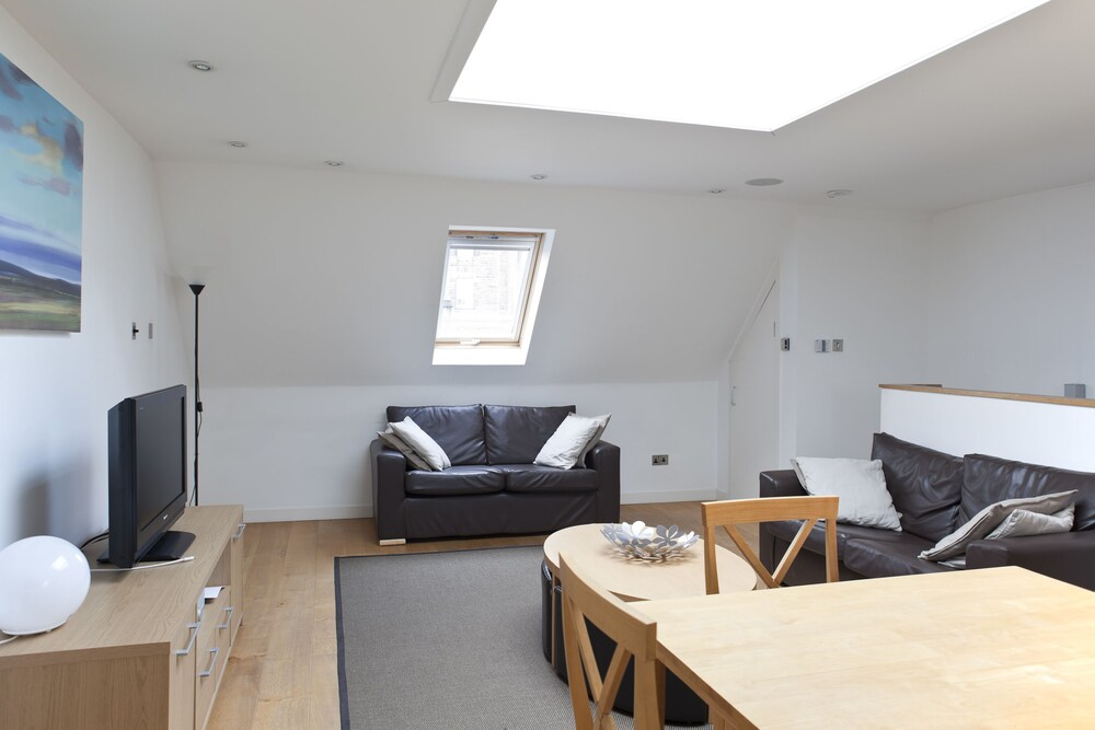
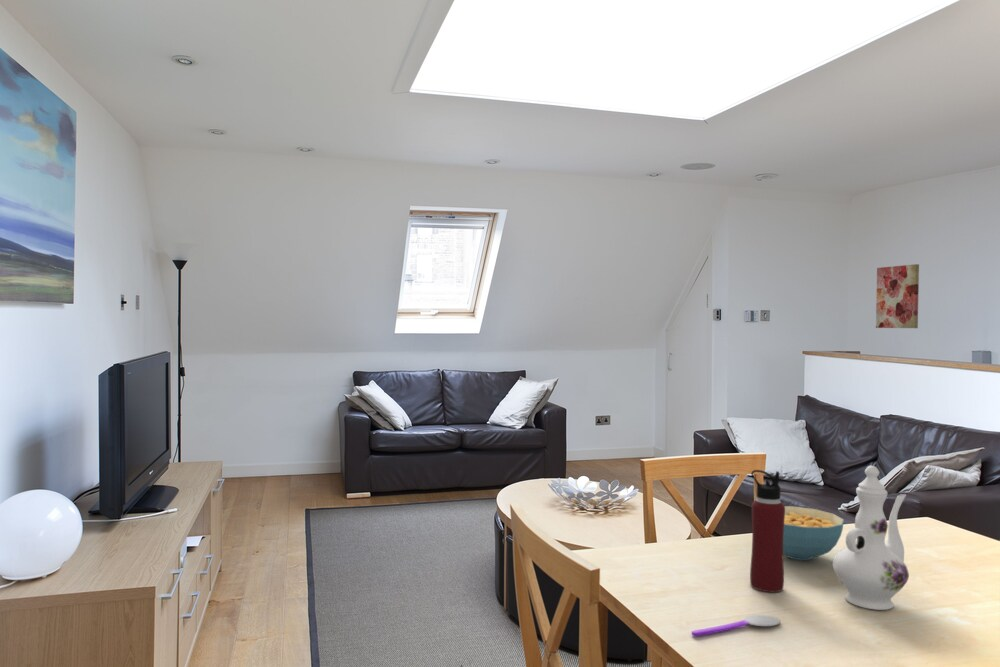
+ cereal bowl (798, 536)
+ spoon (736, 624)
+ wall art (896, 297)
+ chinaware (876, 532)
+ water bottle (767, 528)
